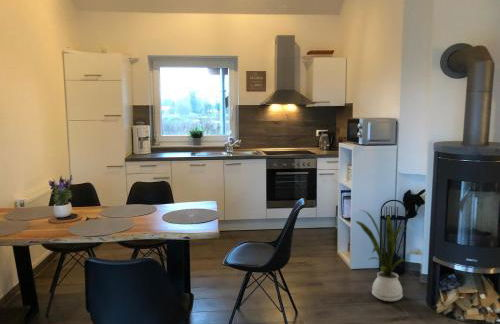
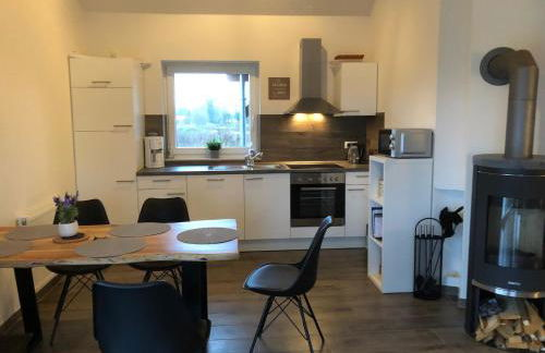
- house plant (384, 252)
